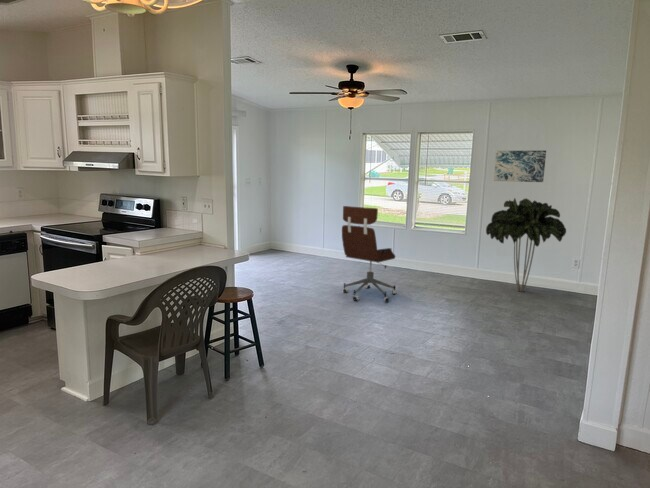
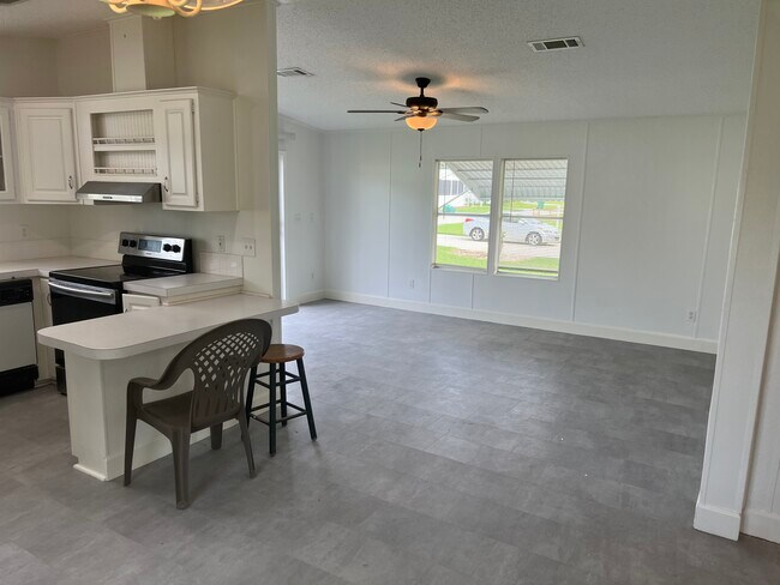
- indoor plant (526, 245)
- office chair (371, 251)
- wall art (519, 166)
